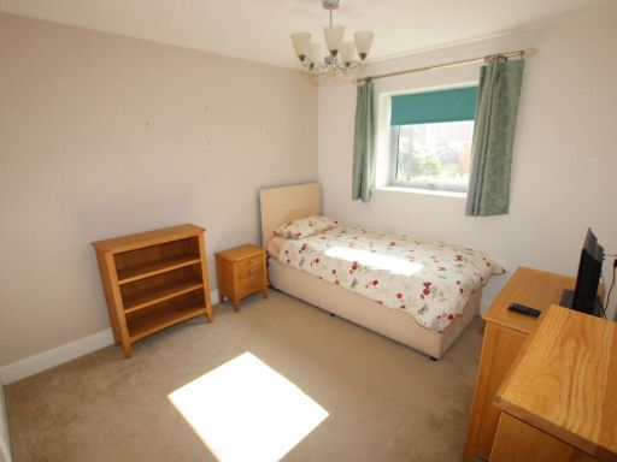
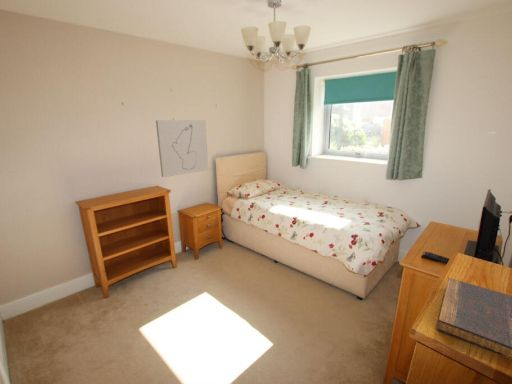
+ book (479, 313)
+ wall art (184, 147)
